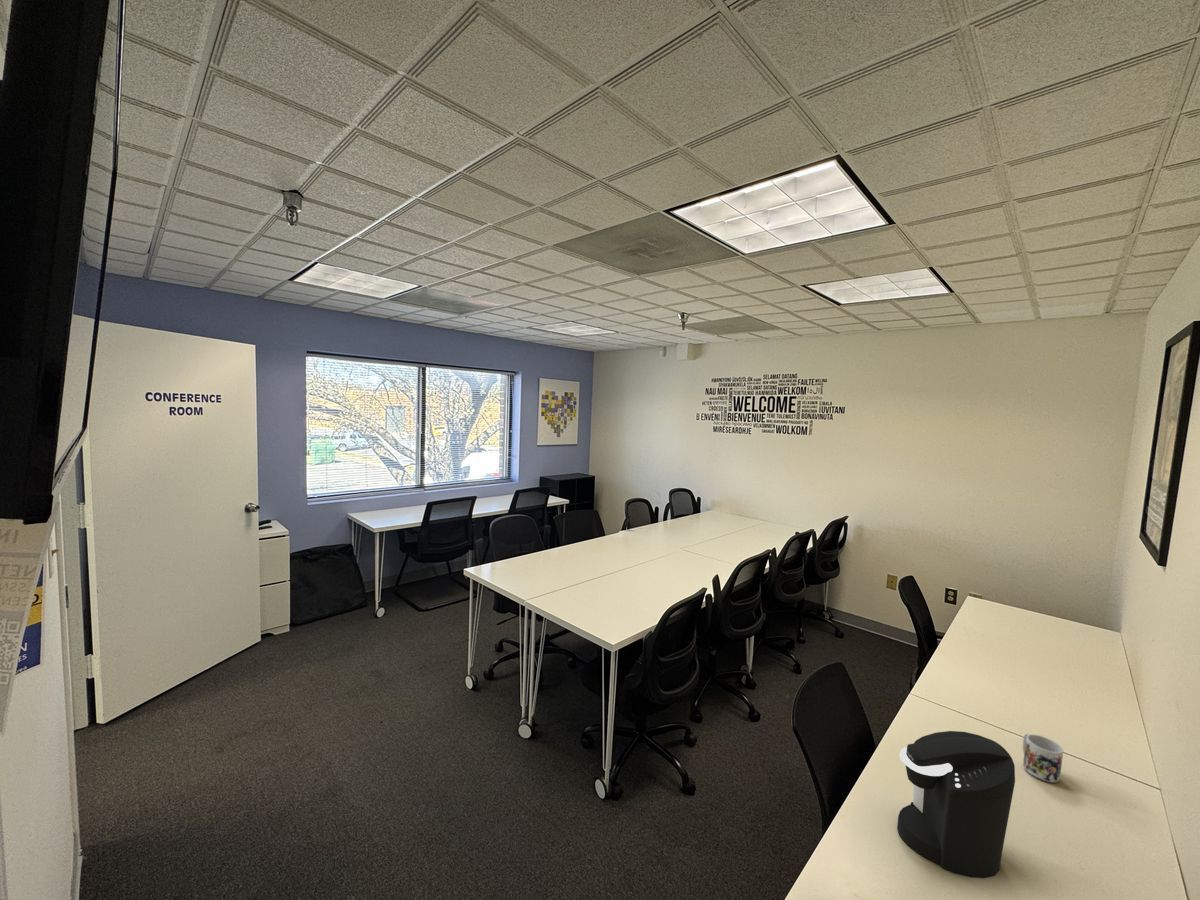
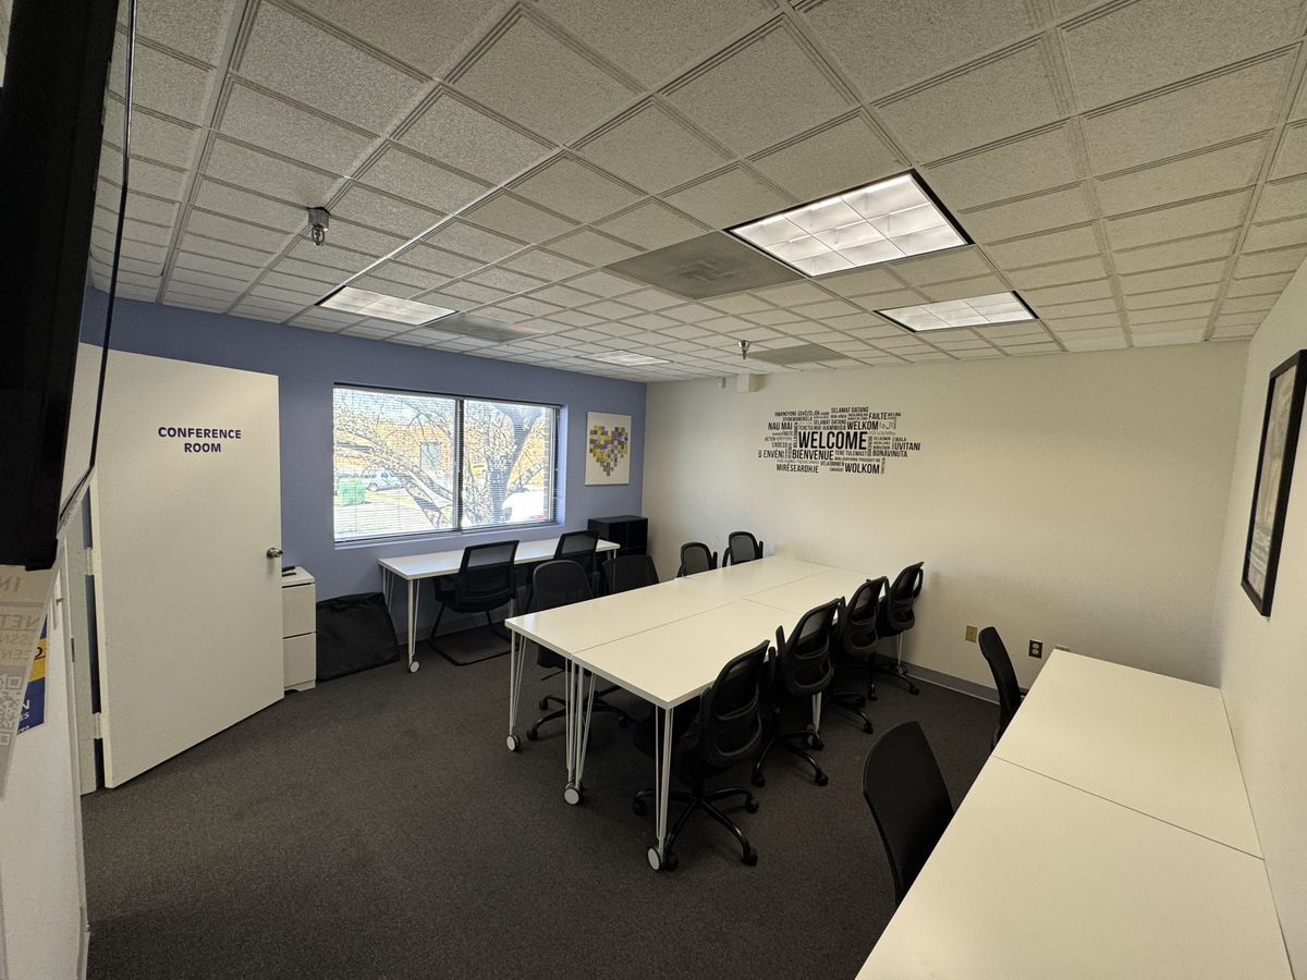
- coffee maker (949, 791)
- mug (1038, 754)
